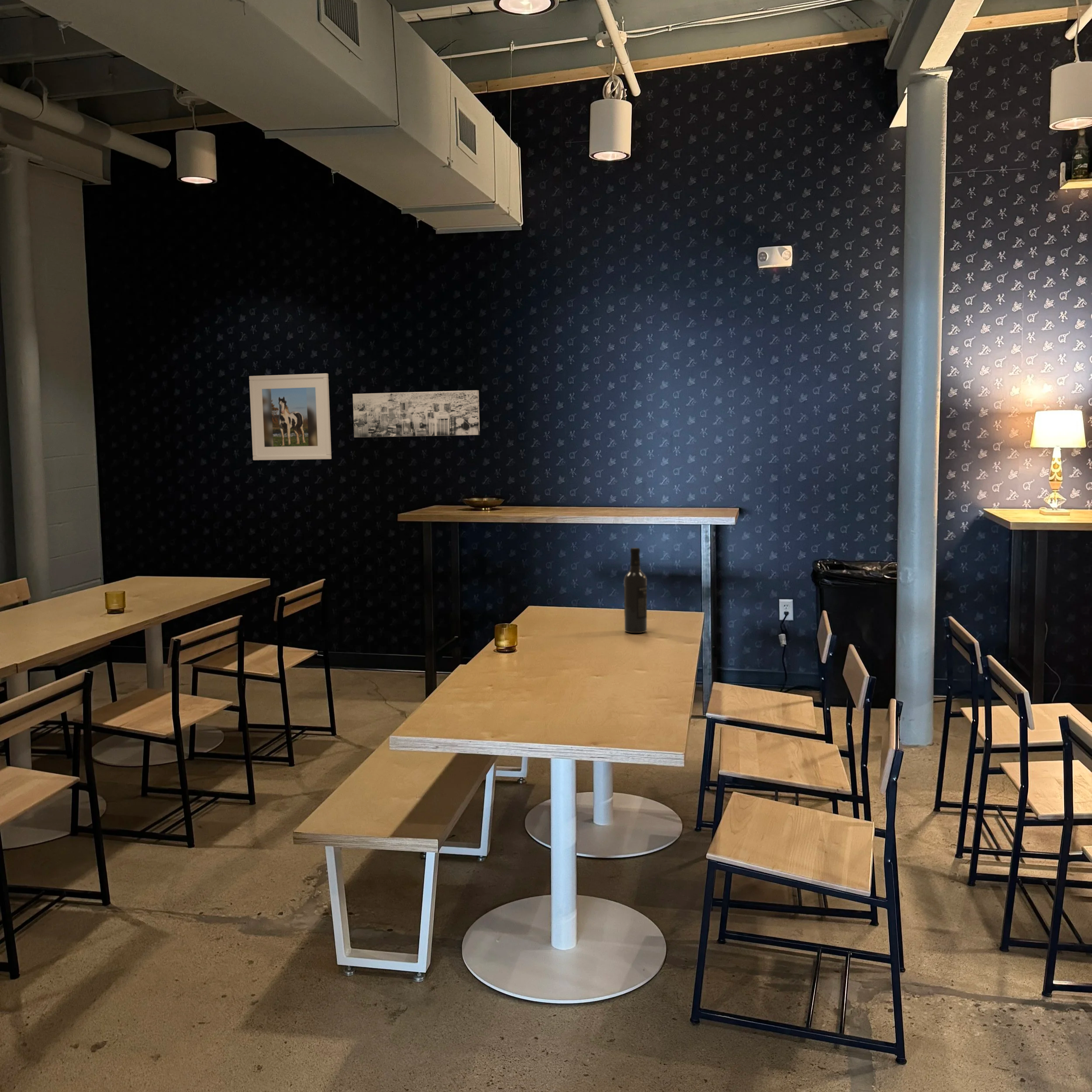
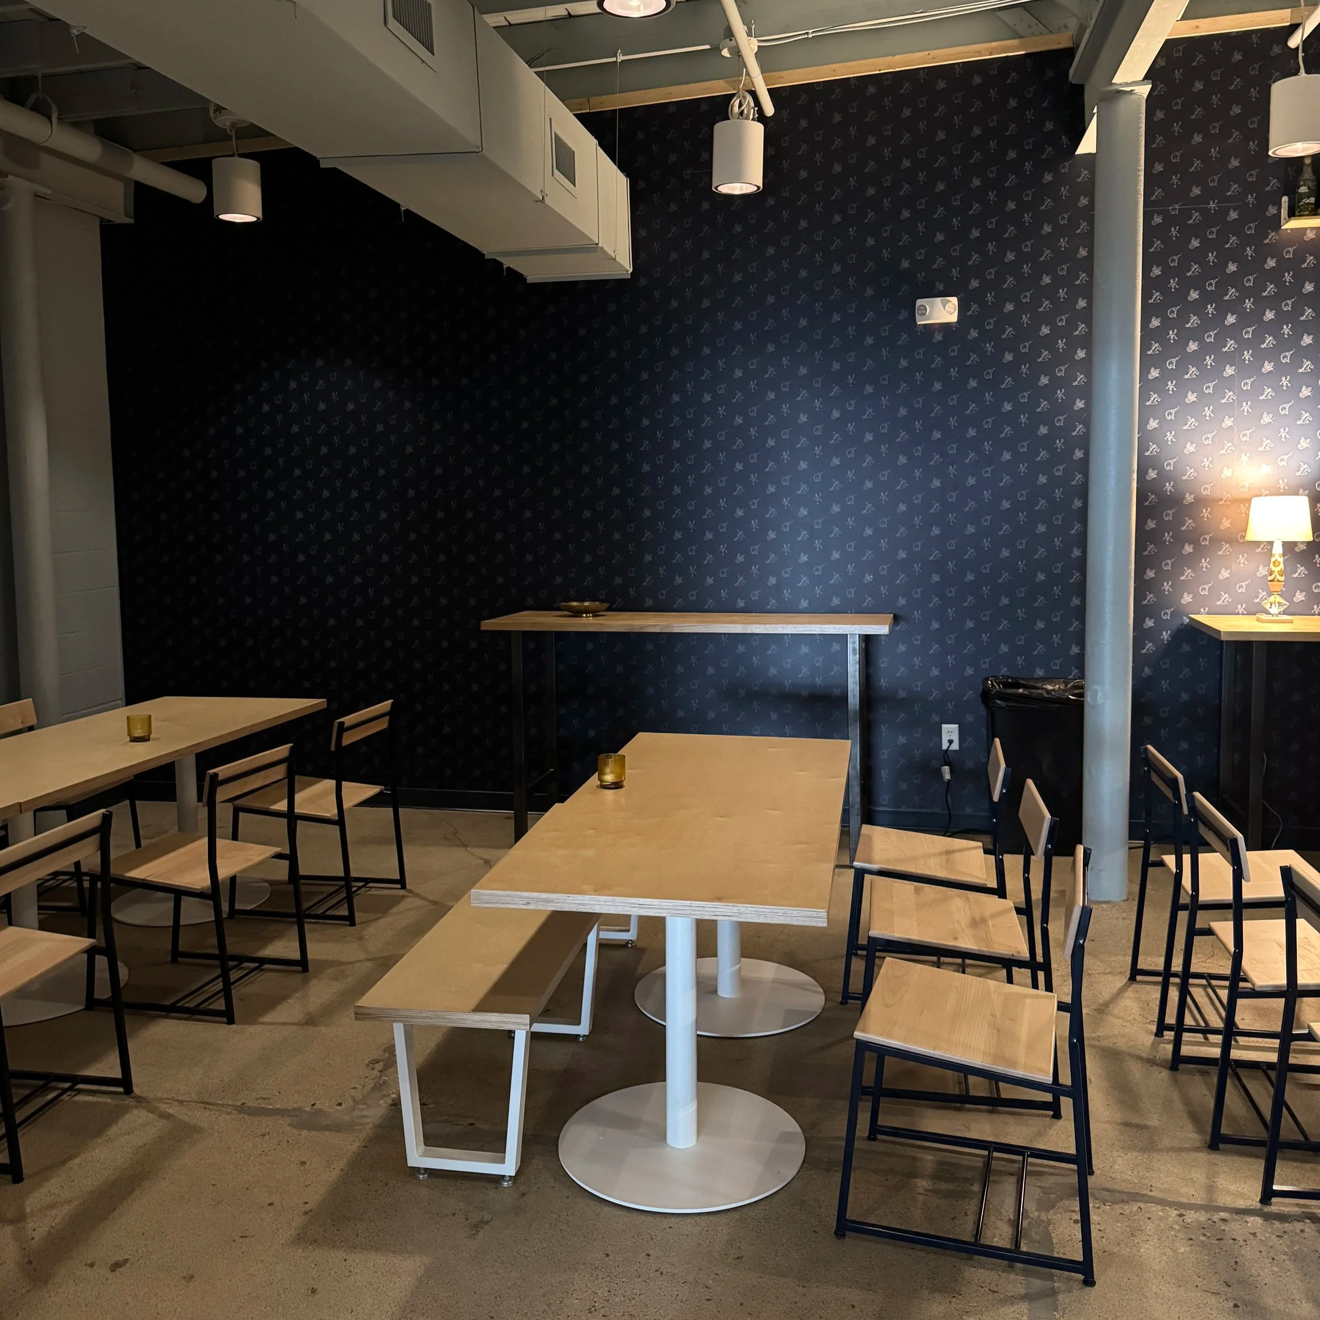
- wall art (415, 414)
- wine bottle (635, 590)
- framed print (290, 417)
